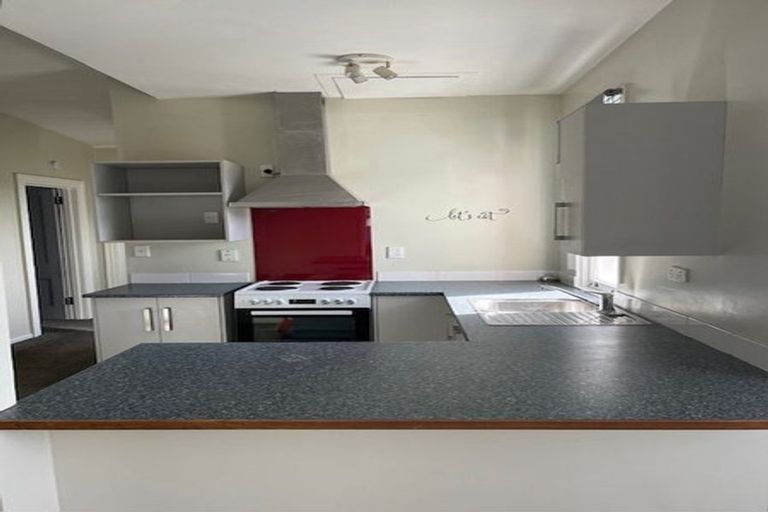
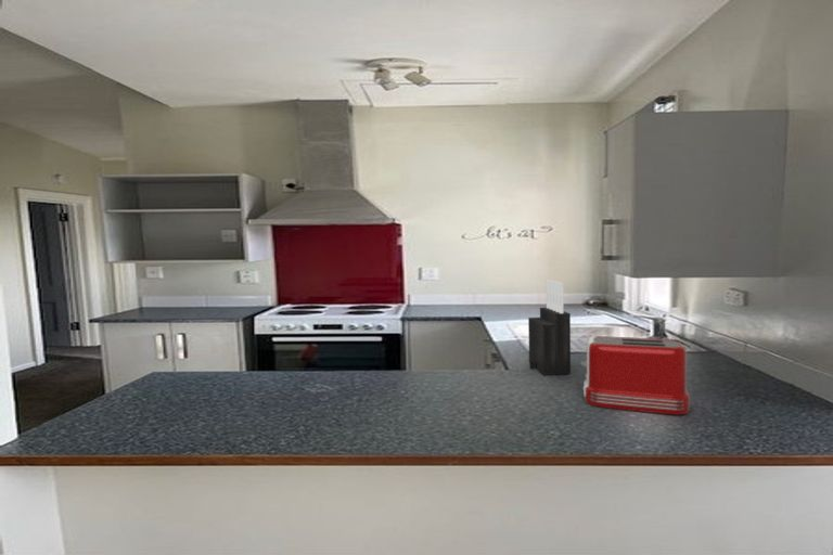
+ toaster (633, 371)
+ knife block (546, 325)
